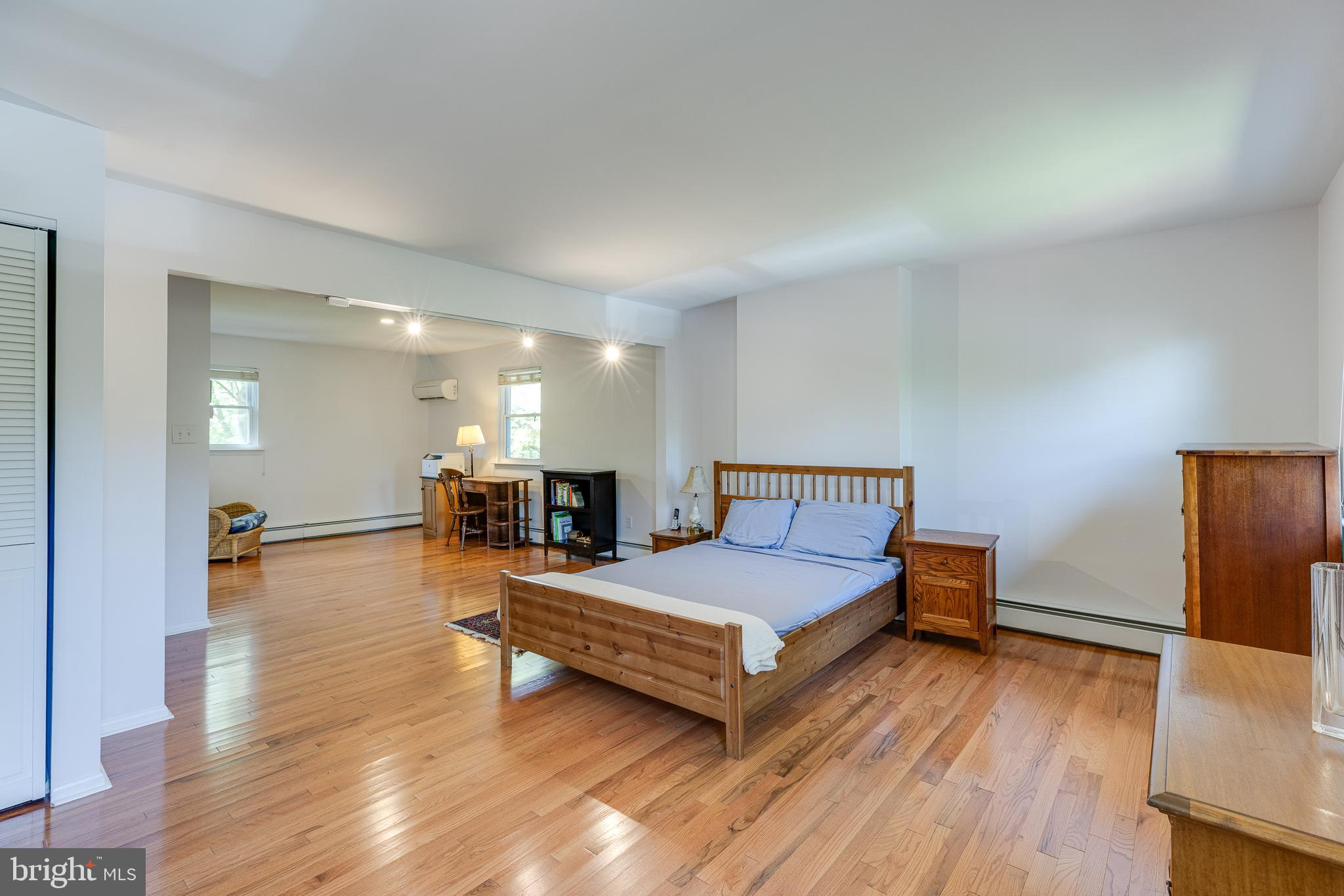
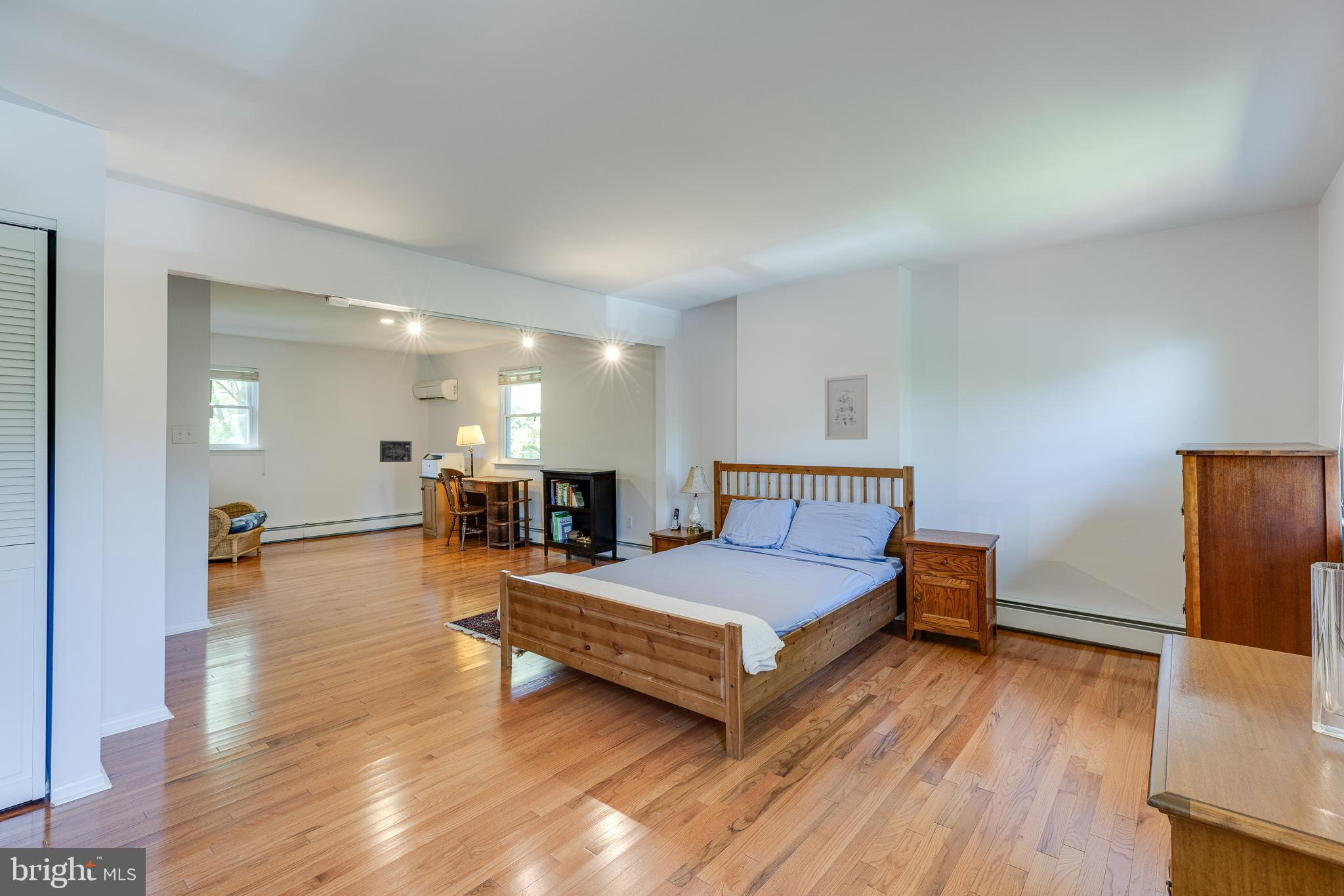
+ wall art (396, 451)
+ wall art (845, 407)
